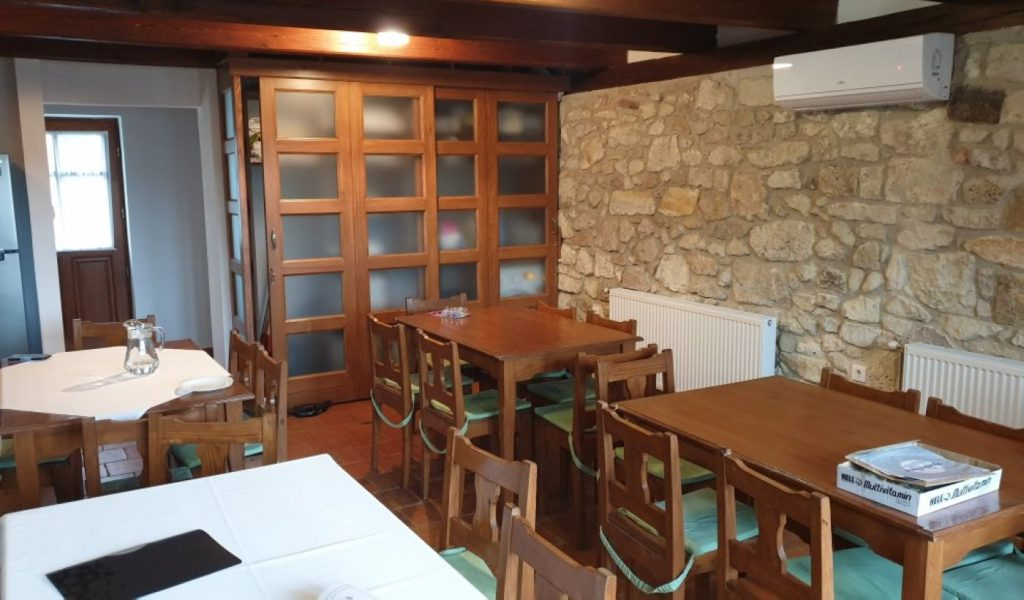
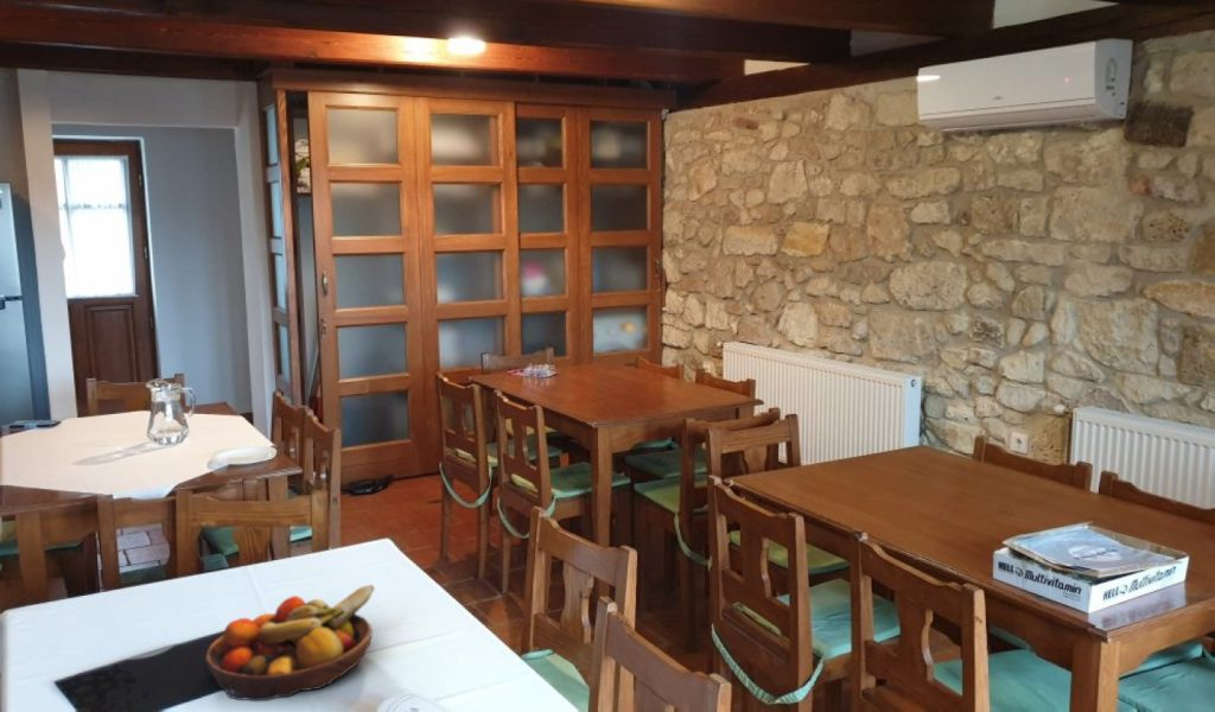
+ fruit bowl (291, 632)
